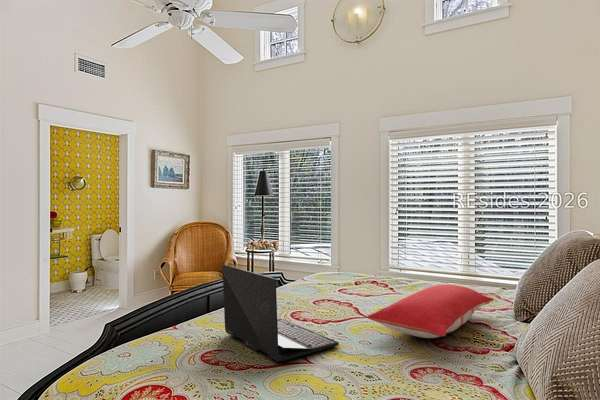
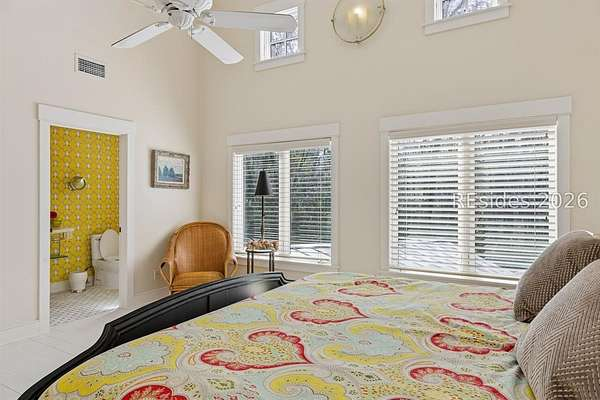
- laptop (276, 304)
- pillow (435, 308)
